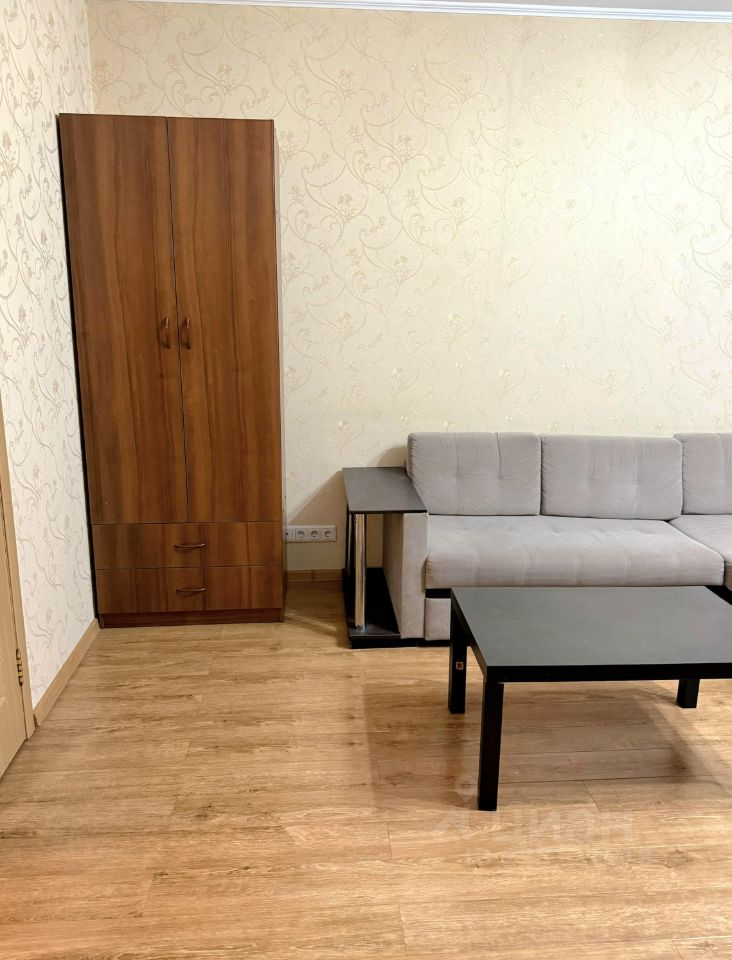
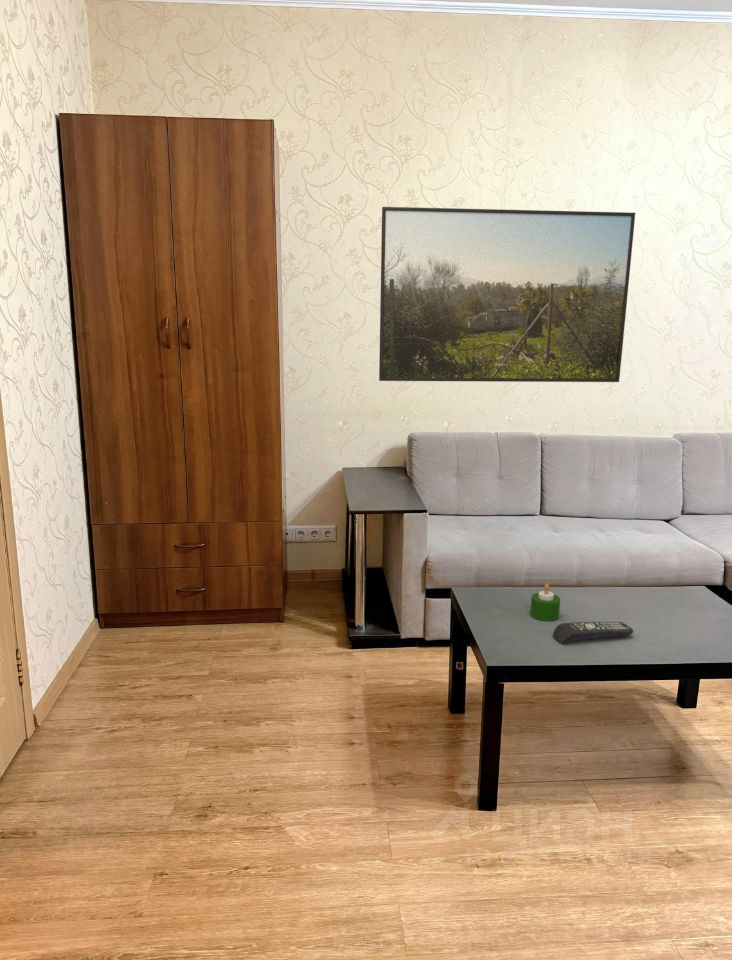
+ candle (545, 599)
+ remote control (593, 630)
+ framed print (505, 298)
